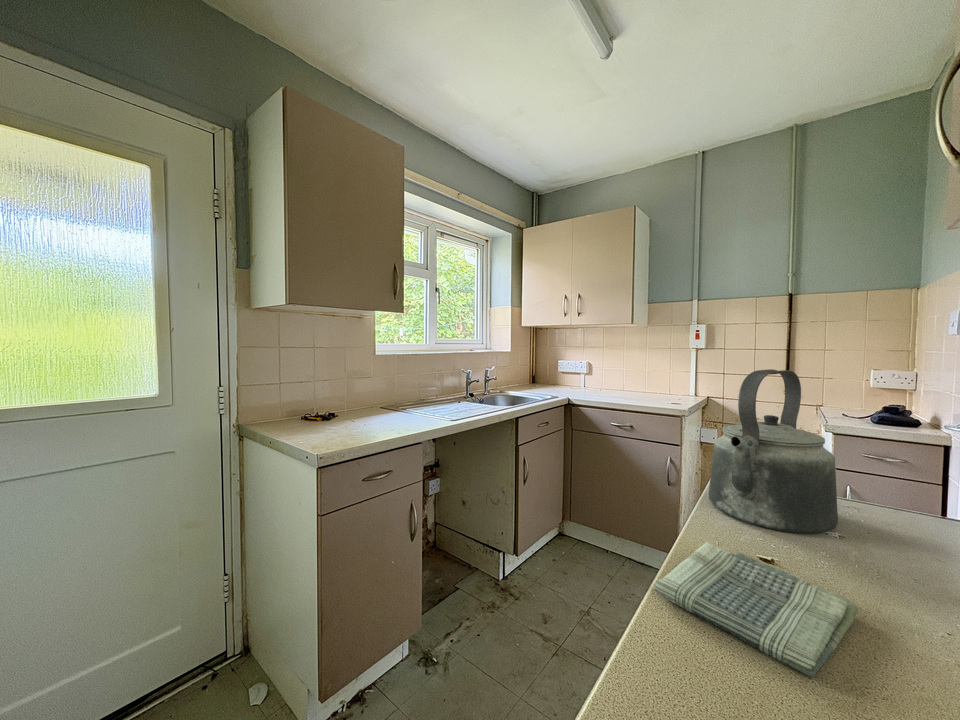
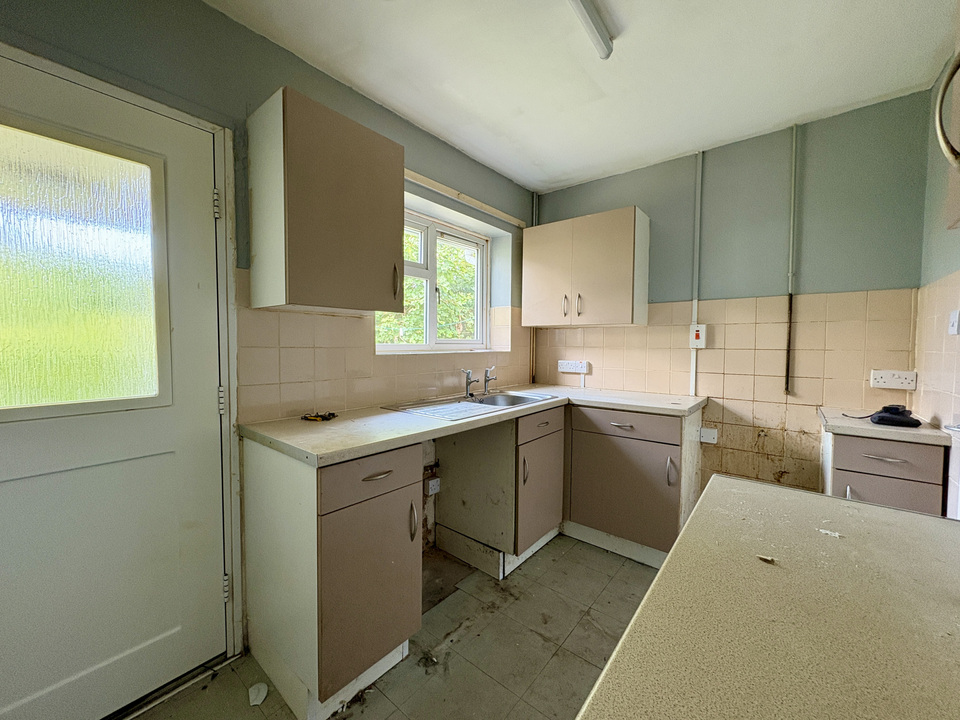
- kettle (765, 442)
- dish towel (752, 593)
